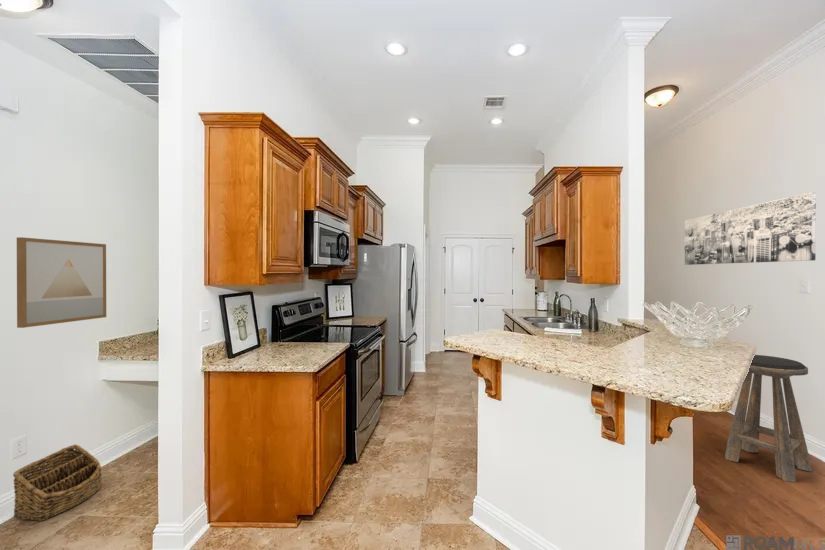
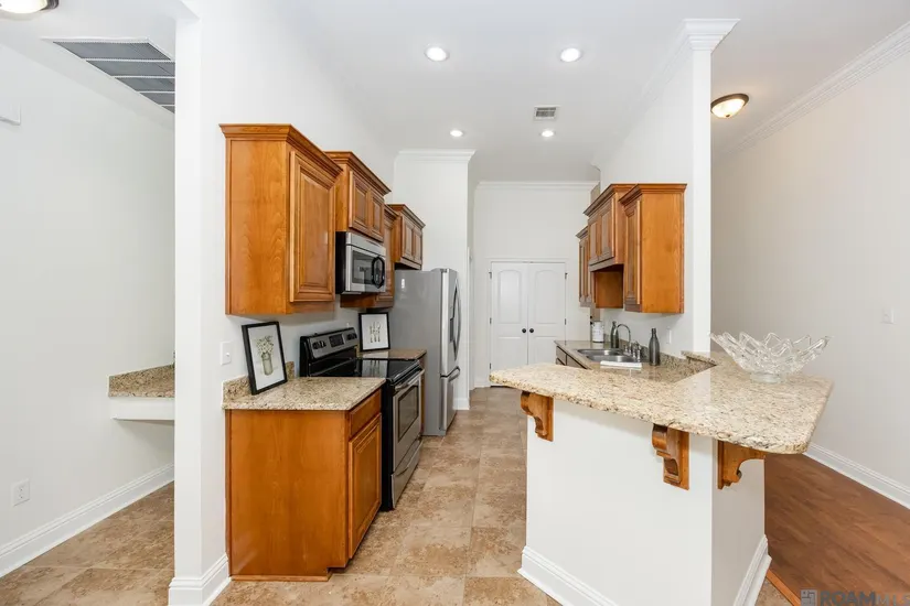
- stool (773, 411)
- wall art (736, 236)
- basket (63, 479)
- wall art (66, 281)
